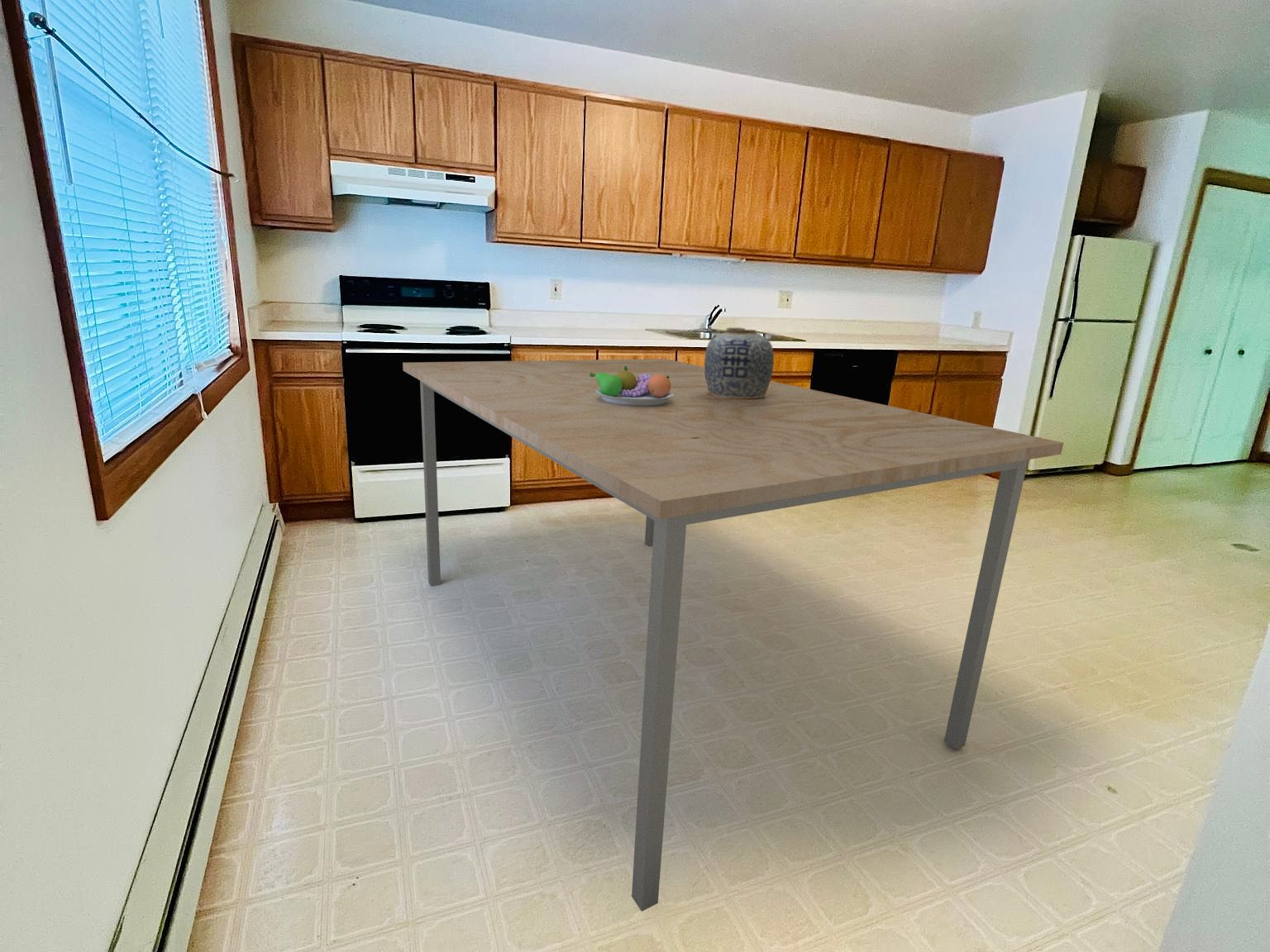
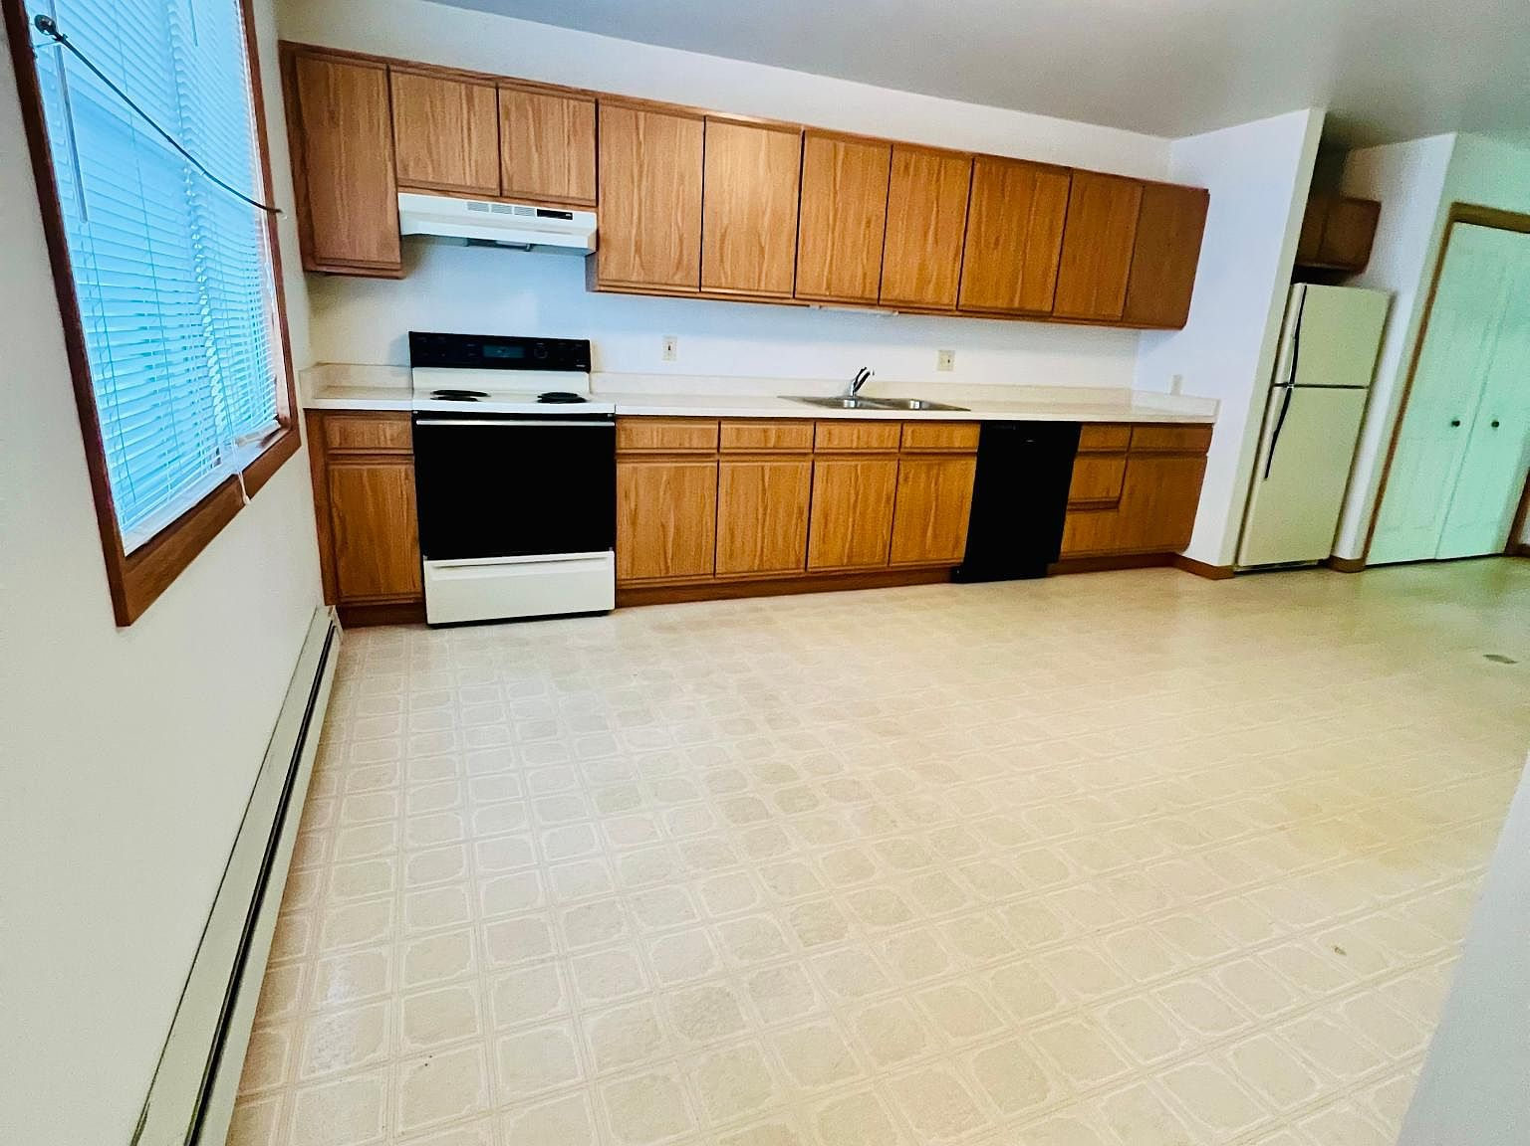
- vase (738, 361)
- fruit bowl (632, 383)
- dining table (656, 529)
